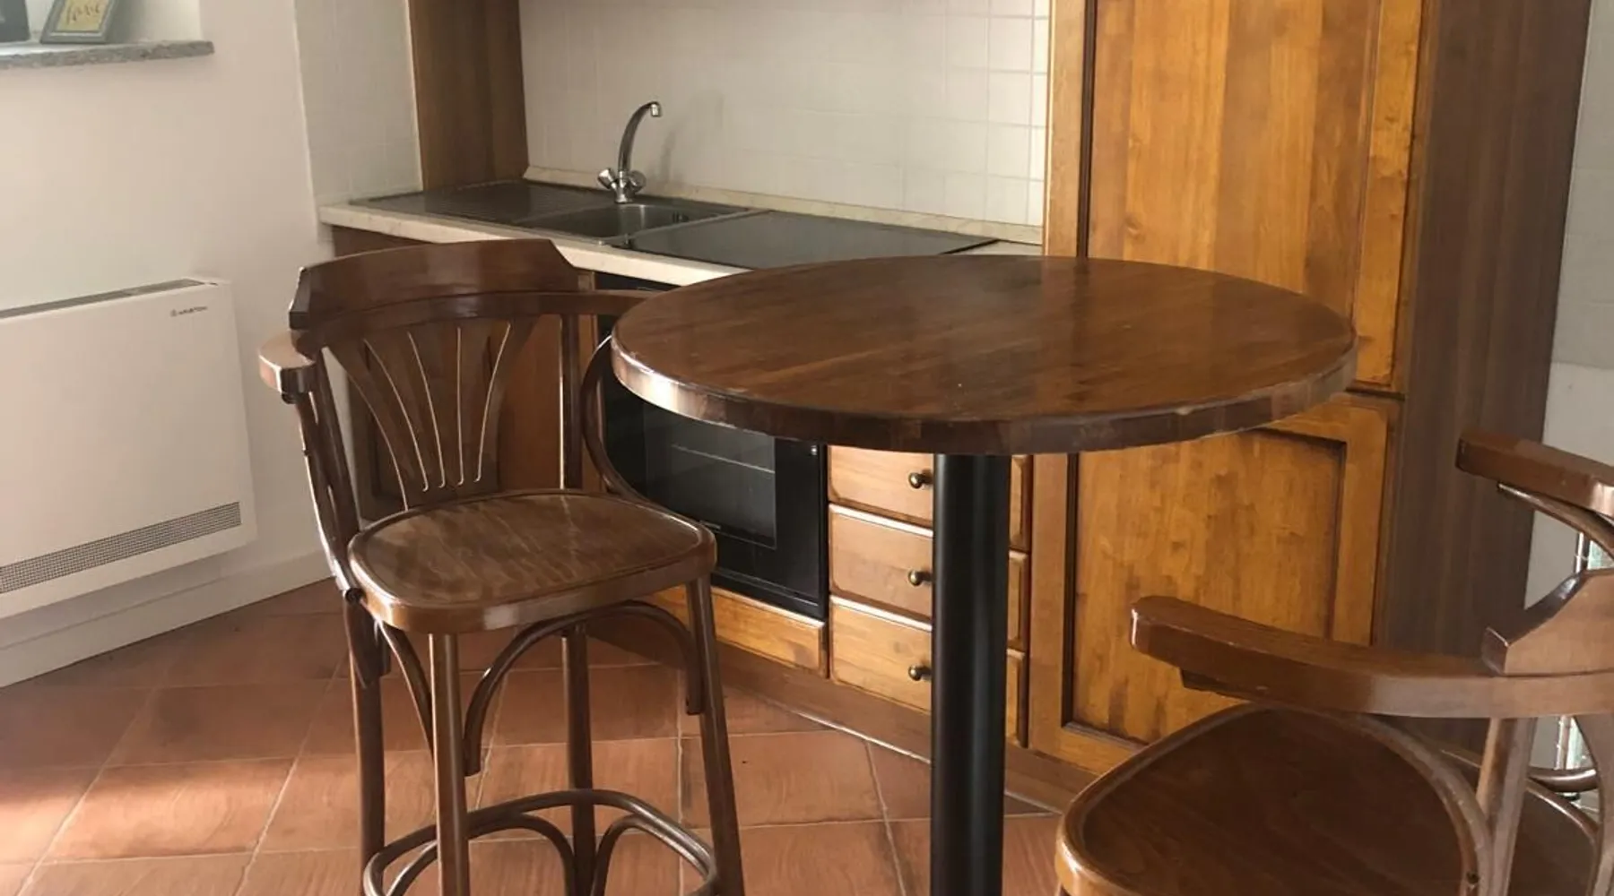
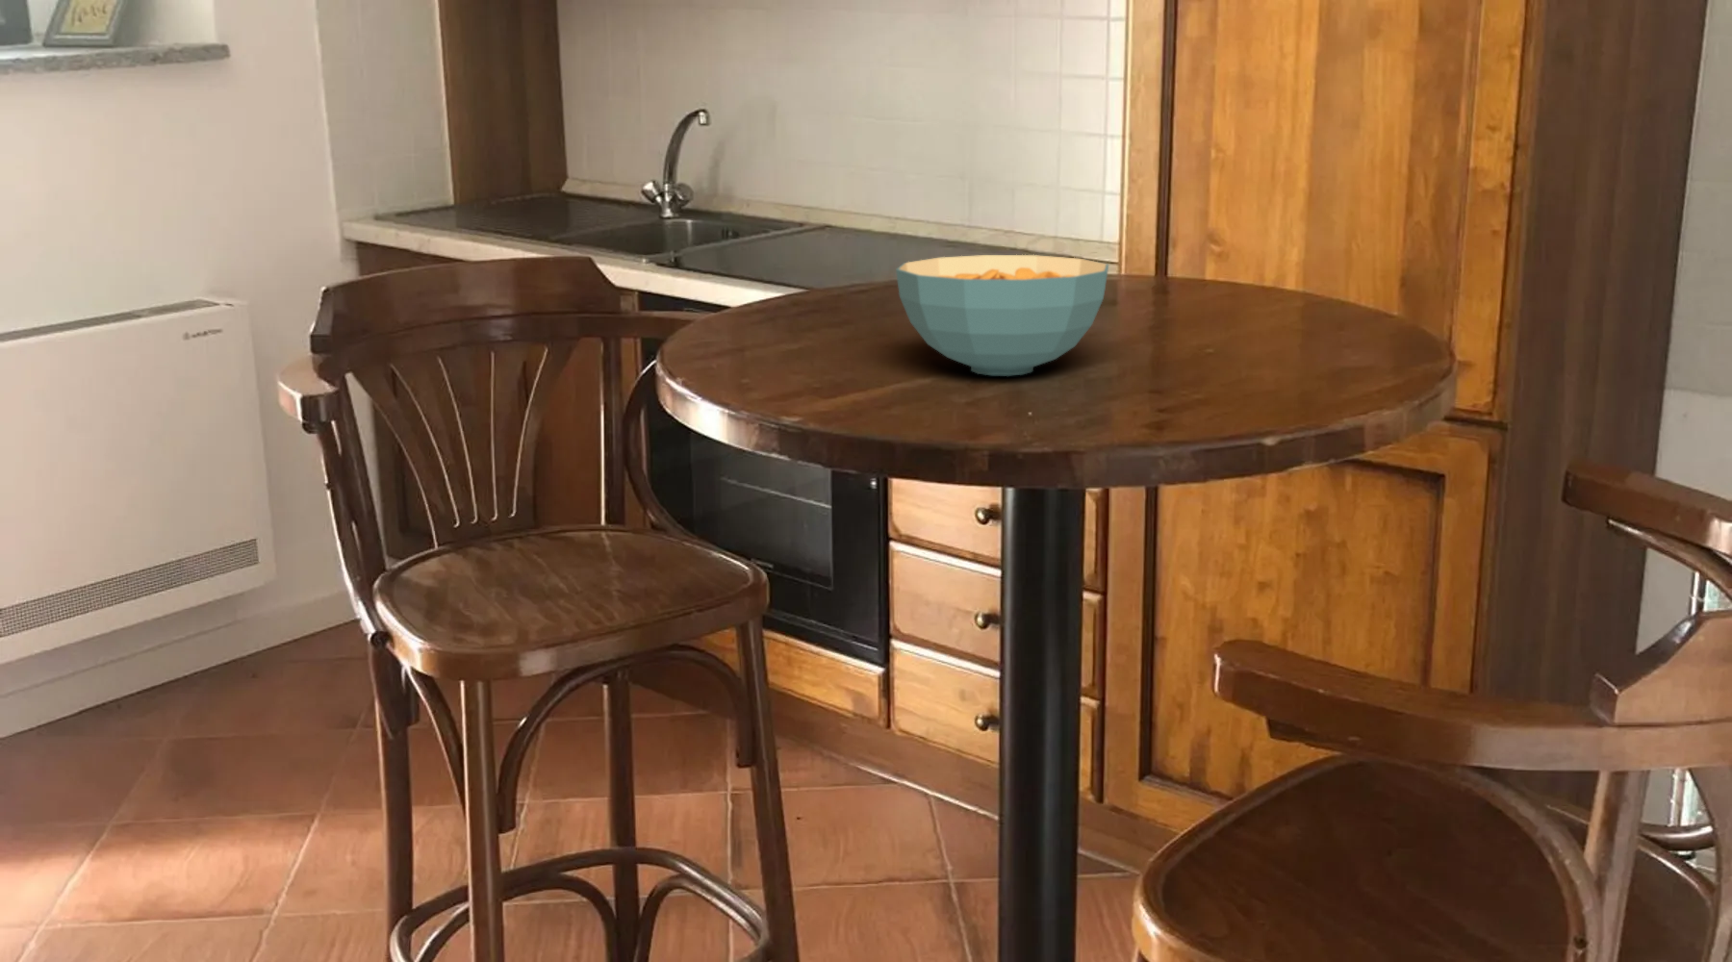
+ cereal bowl (1002, 319)
